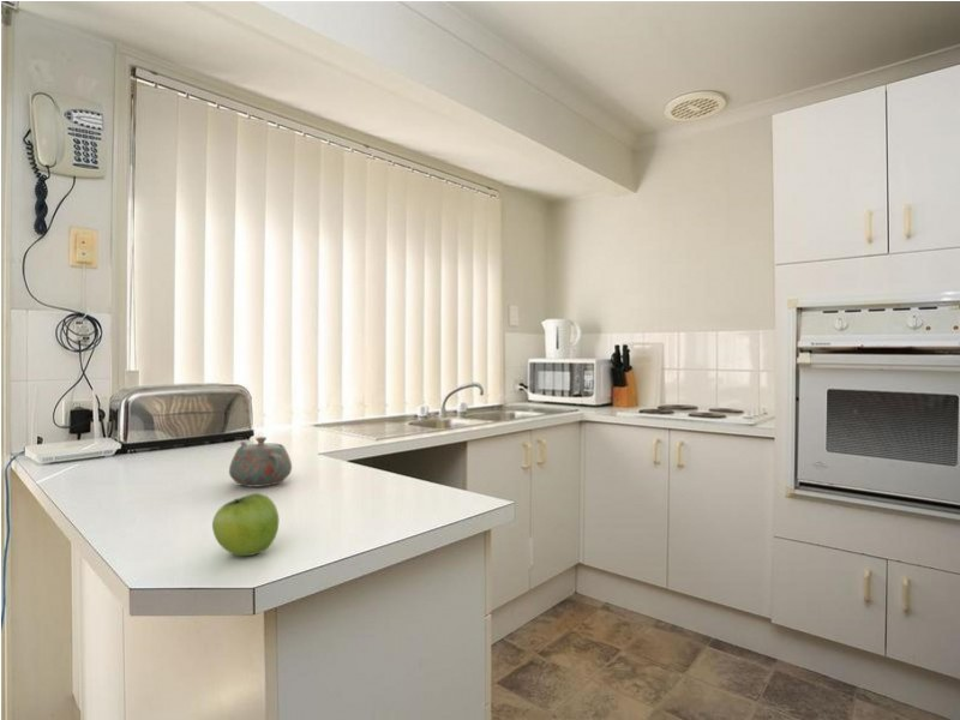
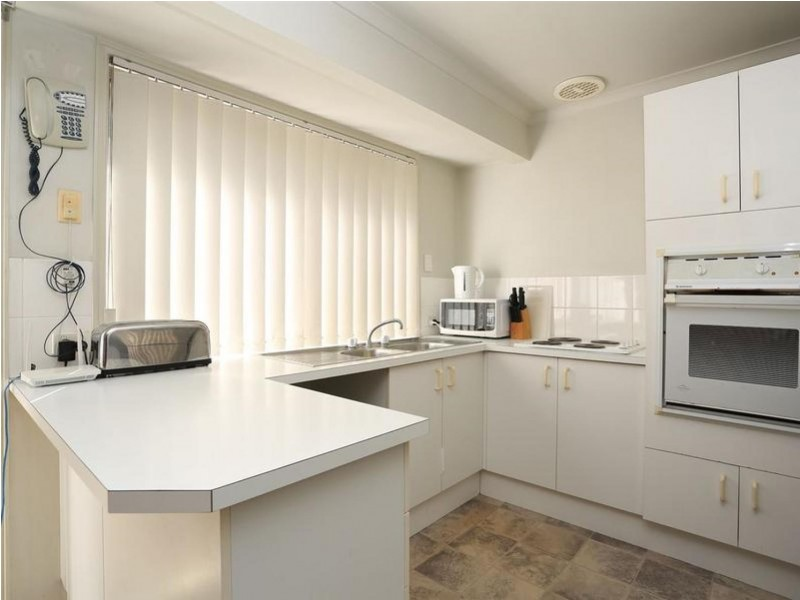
- fruit (246, 523)
- teapot (259, 460)
